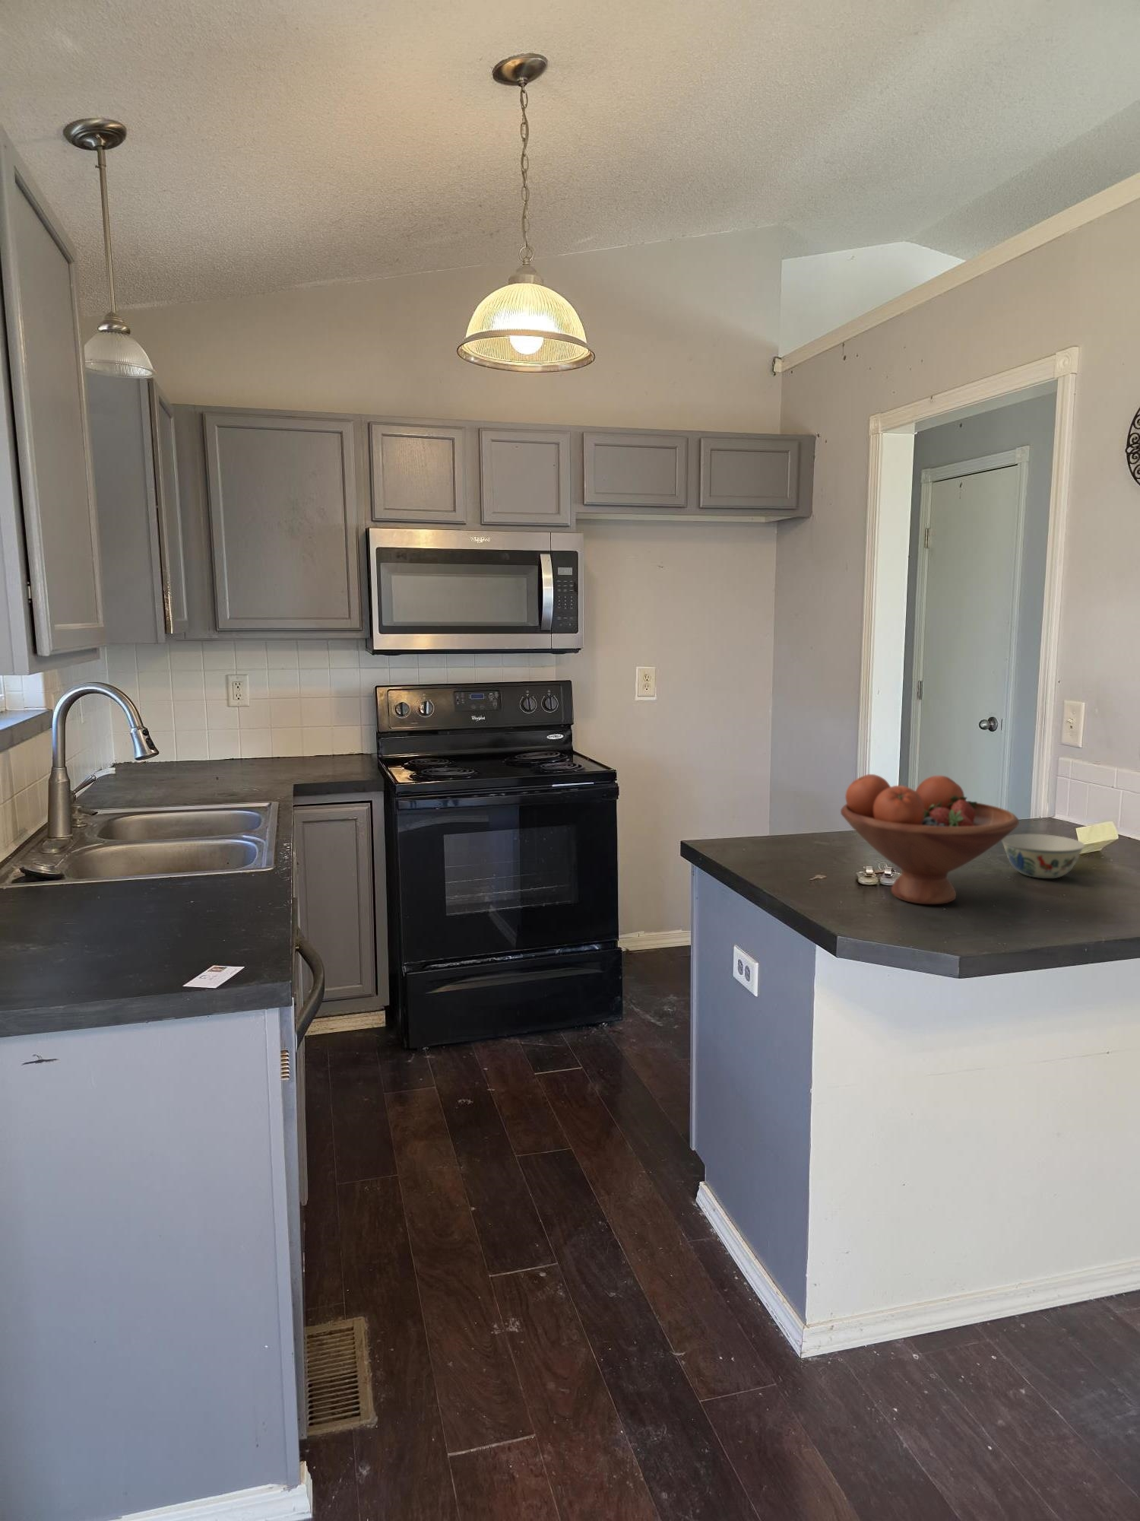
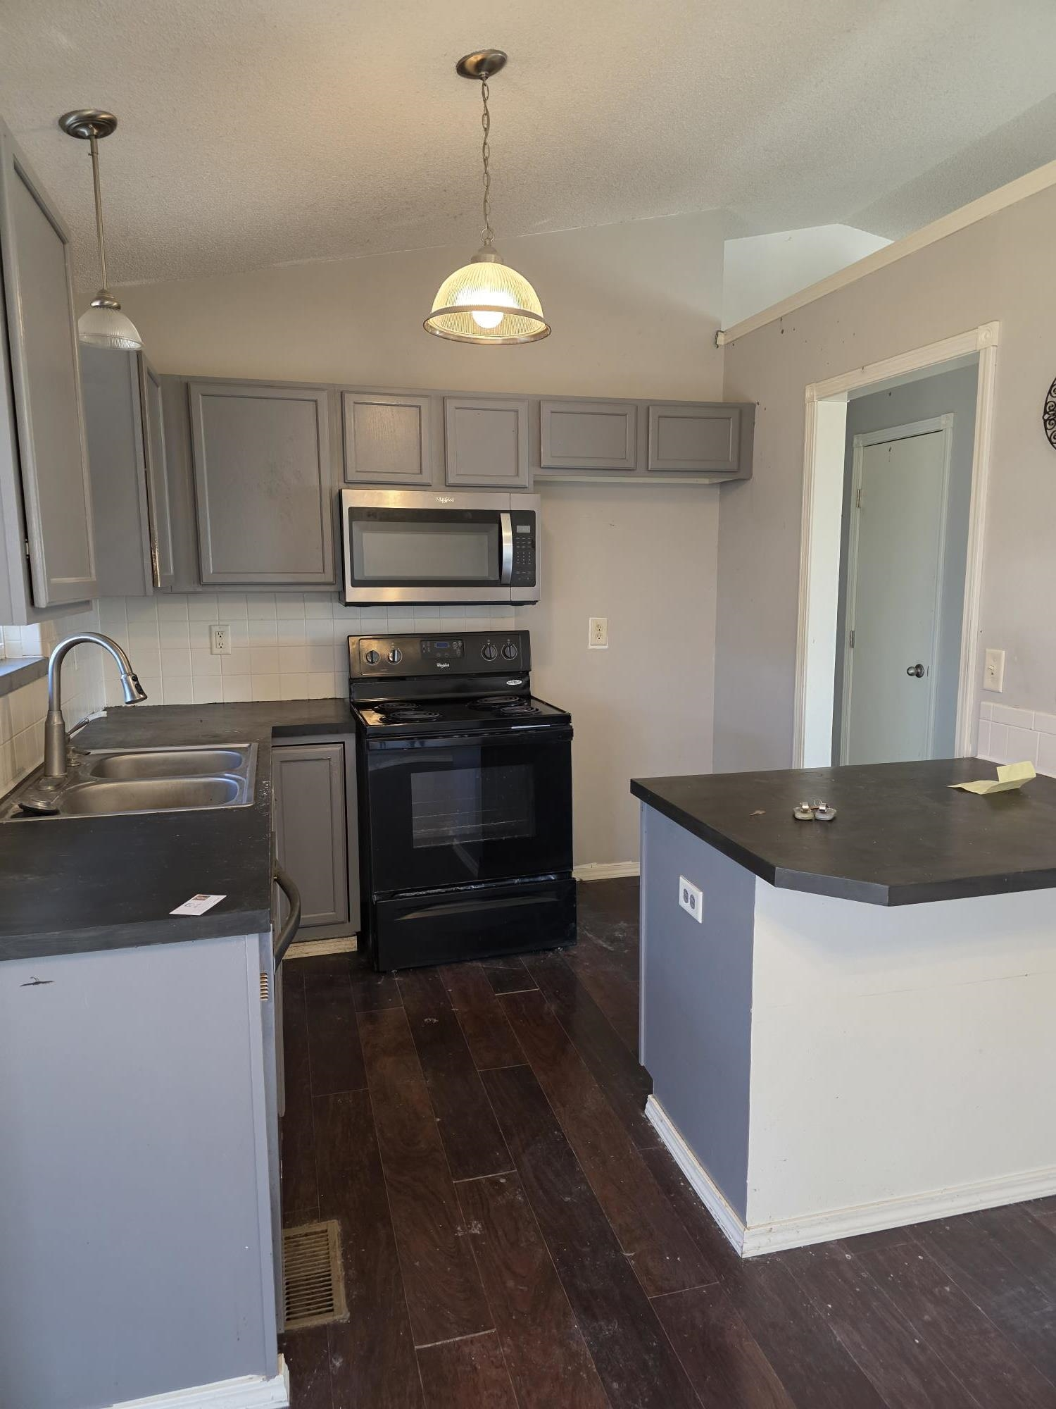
- fruit bowl (926, 837)
- chinaware (1041, 858)
